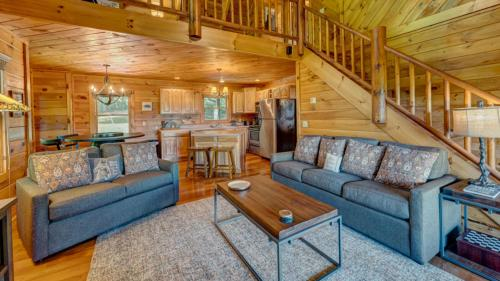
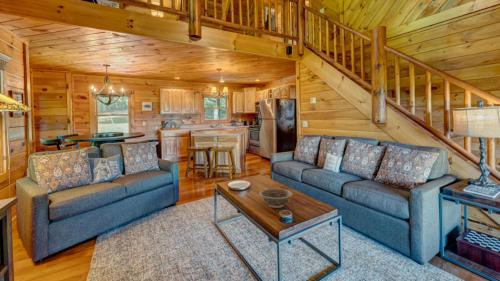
+ decorative bowl (276, 199)
